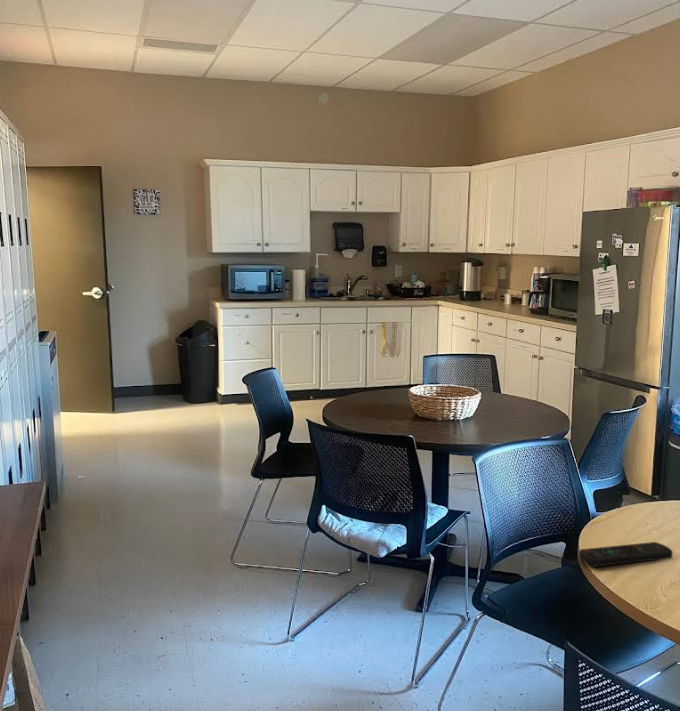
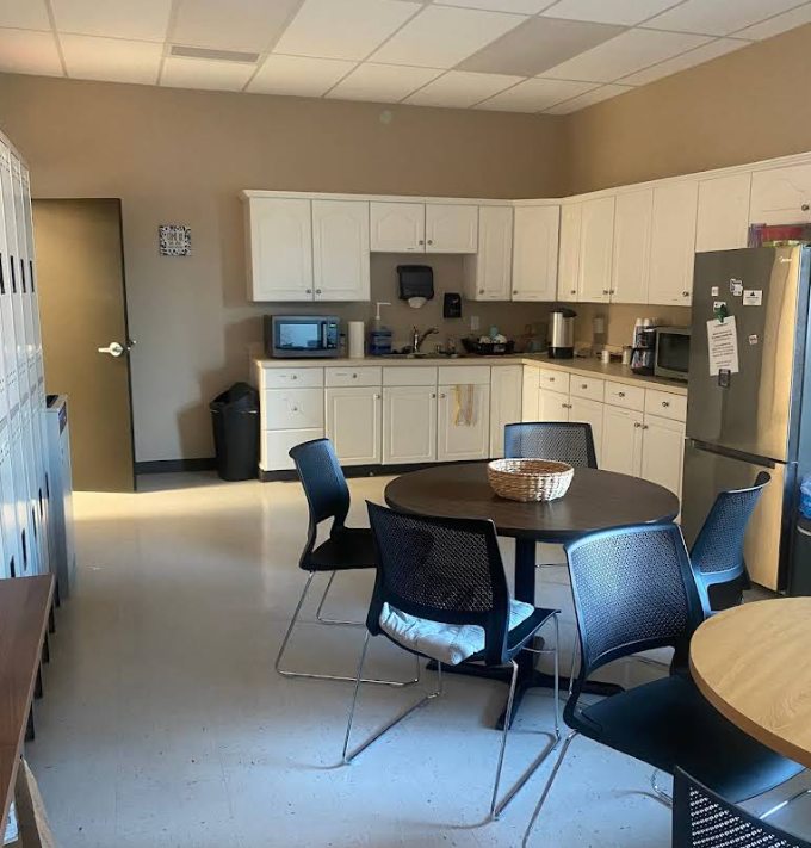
- remote control (625, 553)
